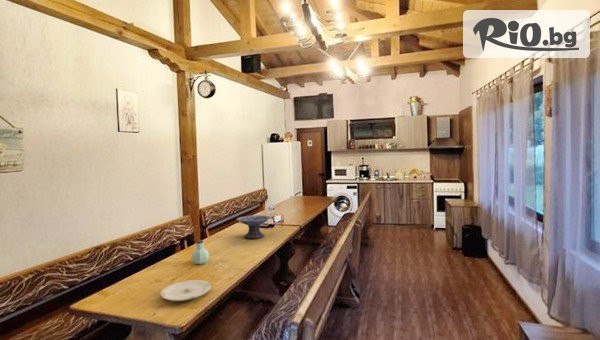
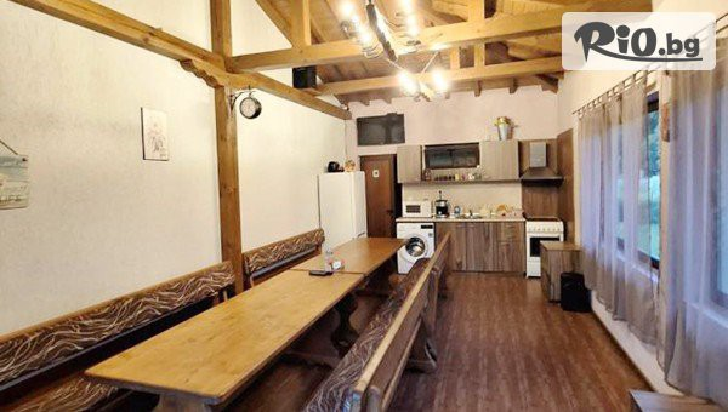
- jar (200, 251)
- decorative bowl (254, 226)
- plate (186, 291)
